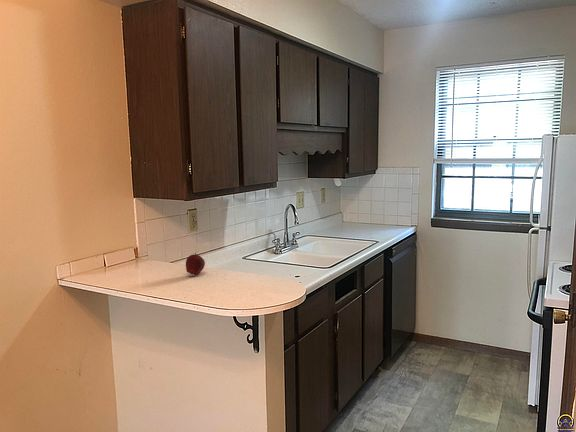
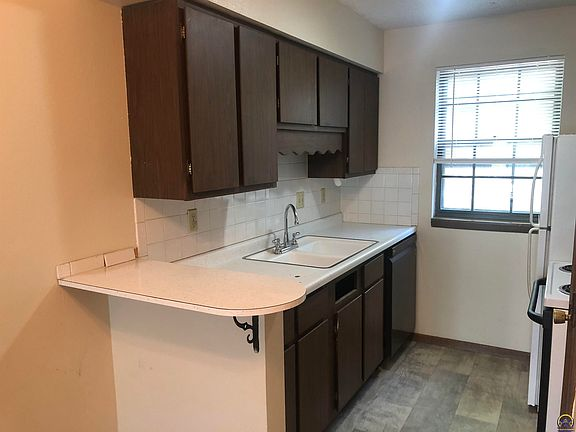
- apple (195, 264)
